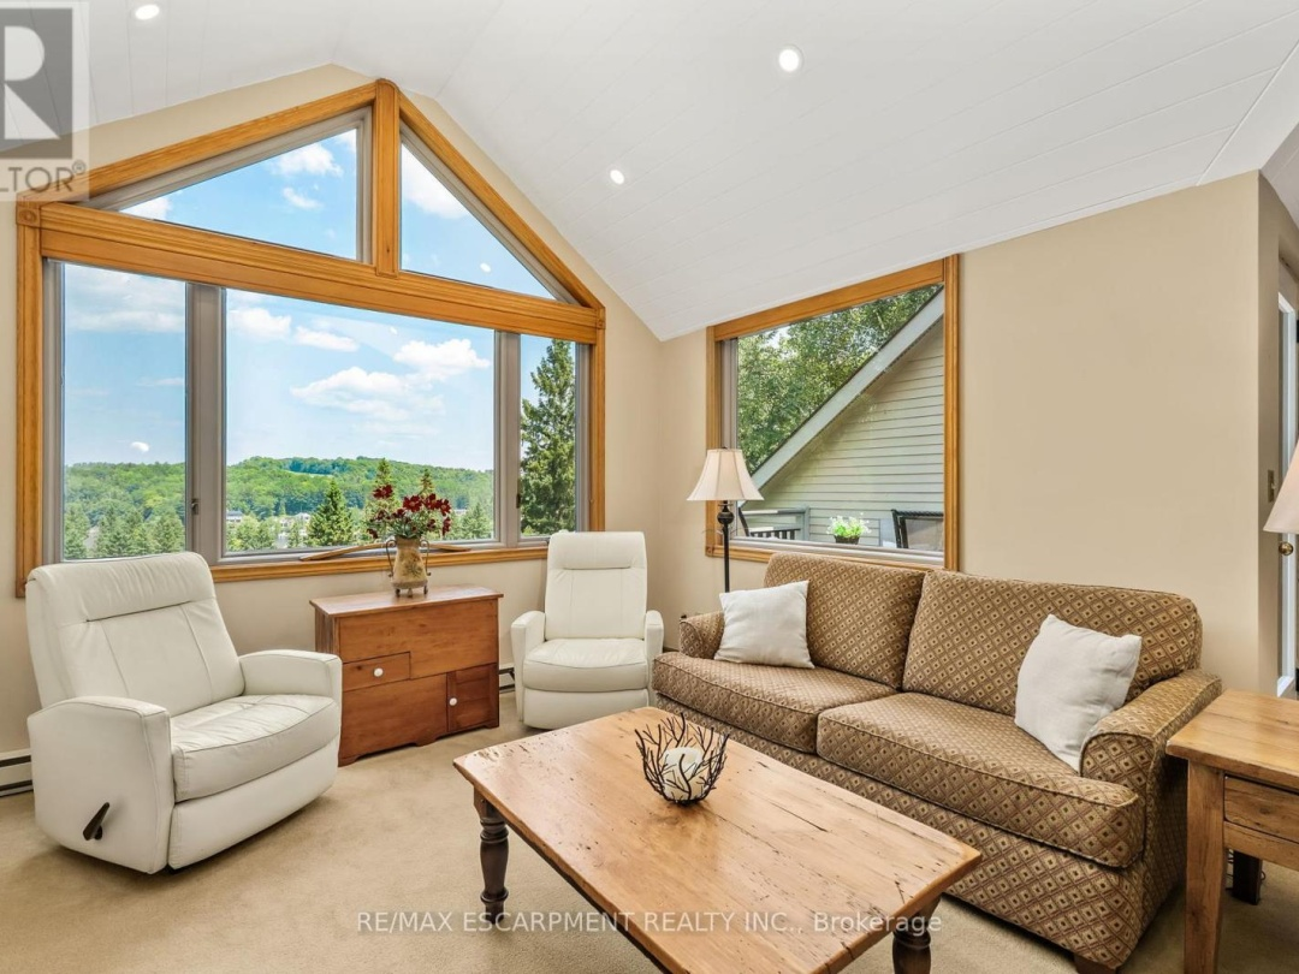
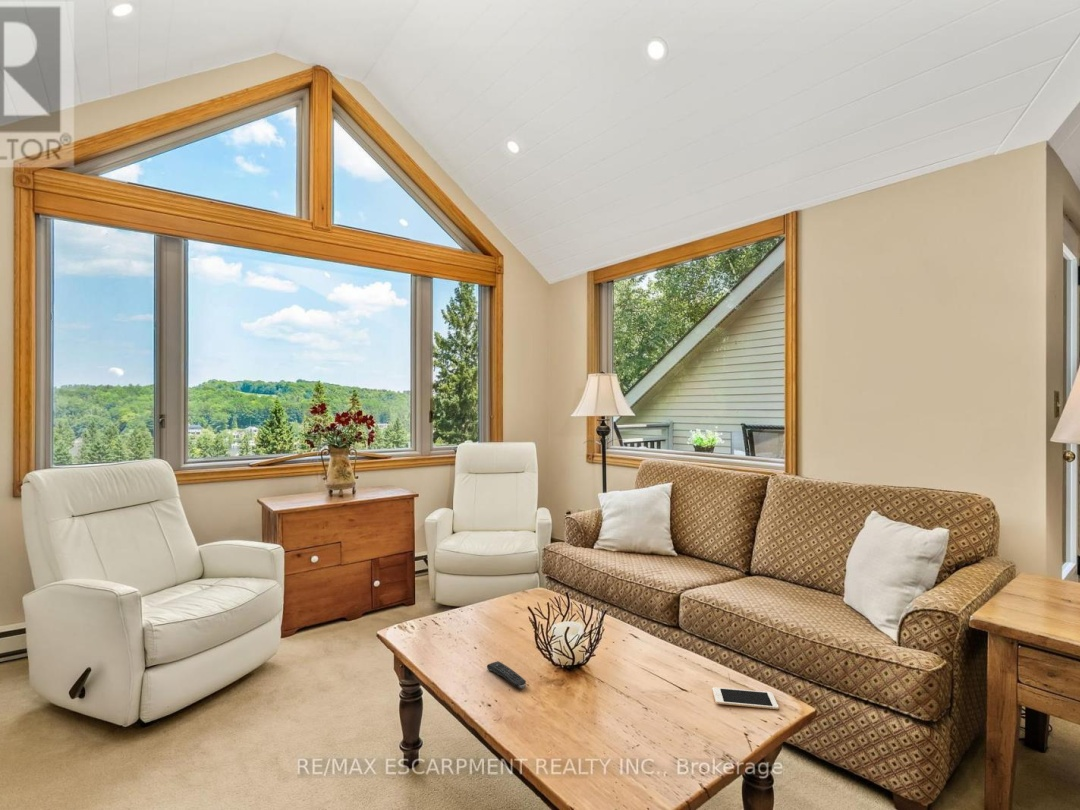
+ remote control (507, 674)
+ cell phone (744, 698)
